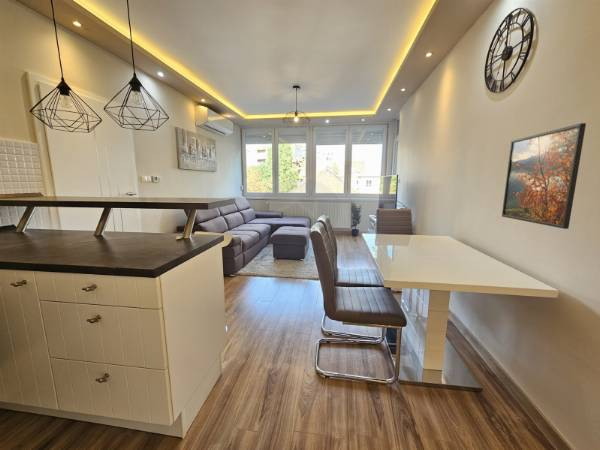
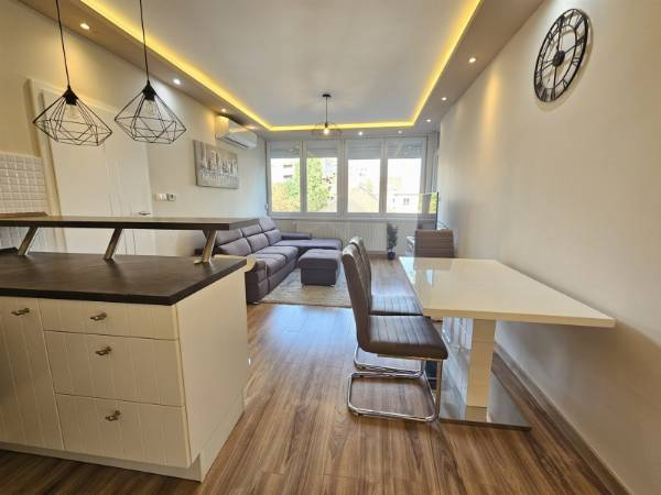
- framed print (535, 178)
